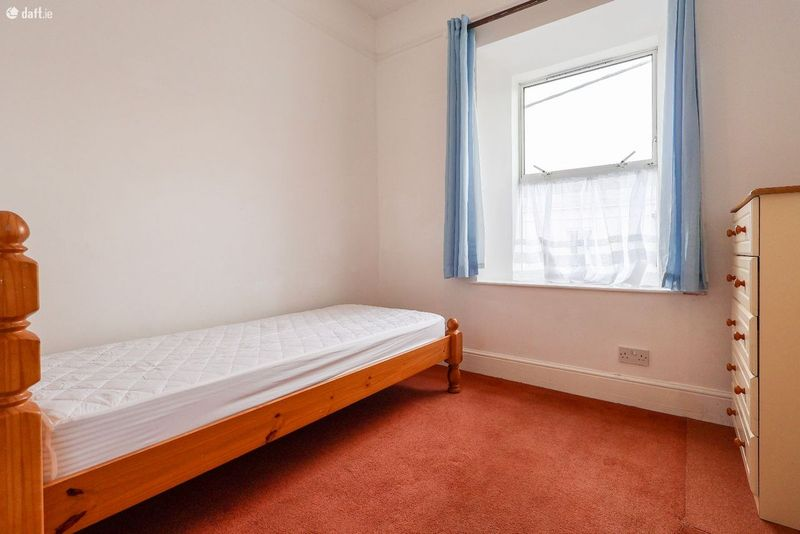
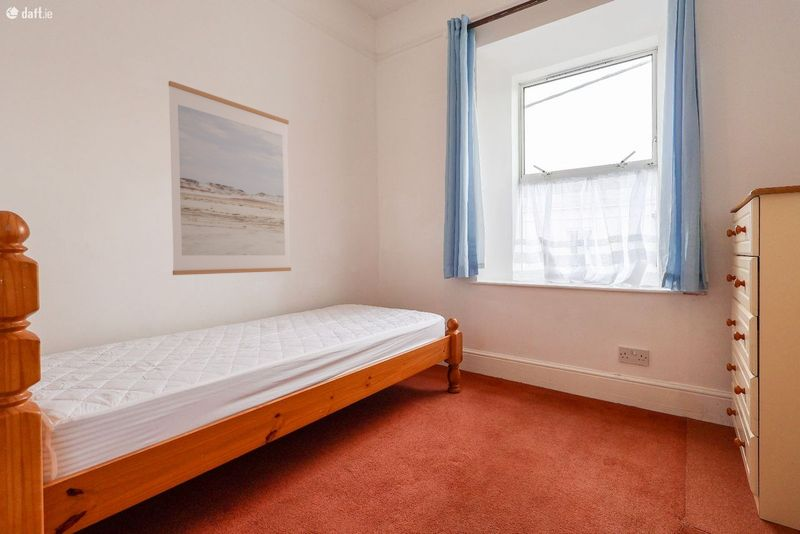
+ wall art (237, 188)
